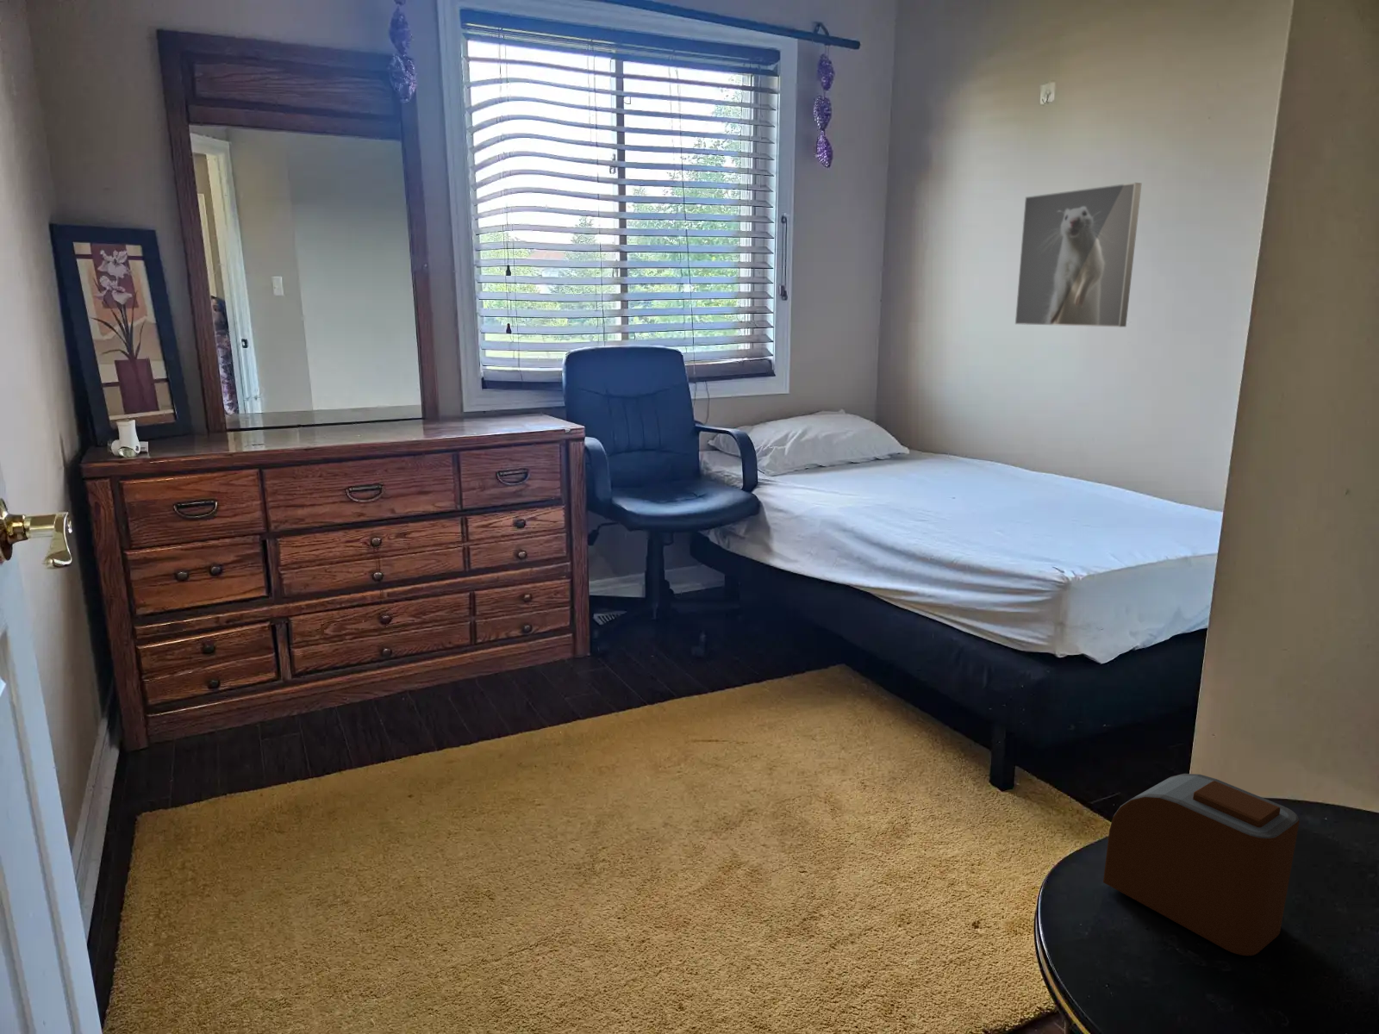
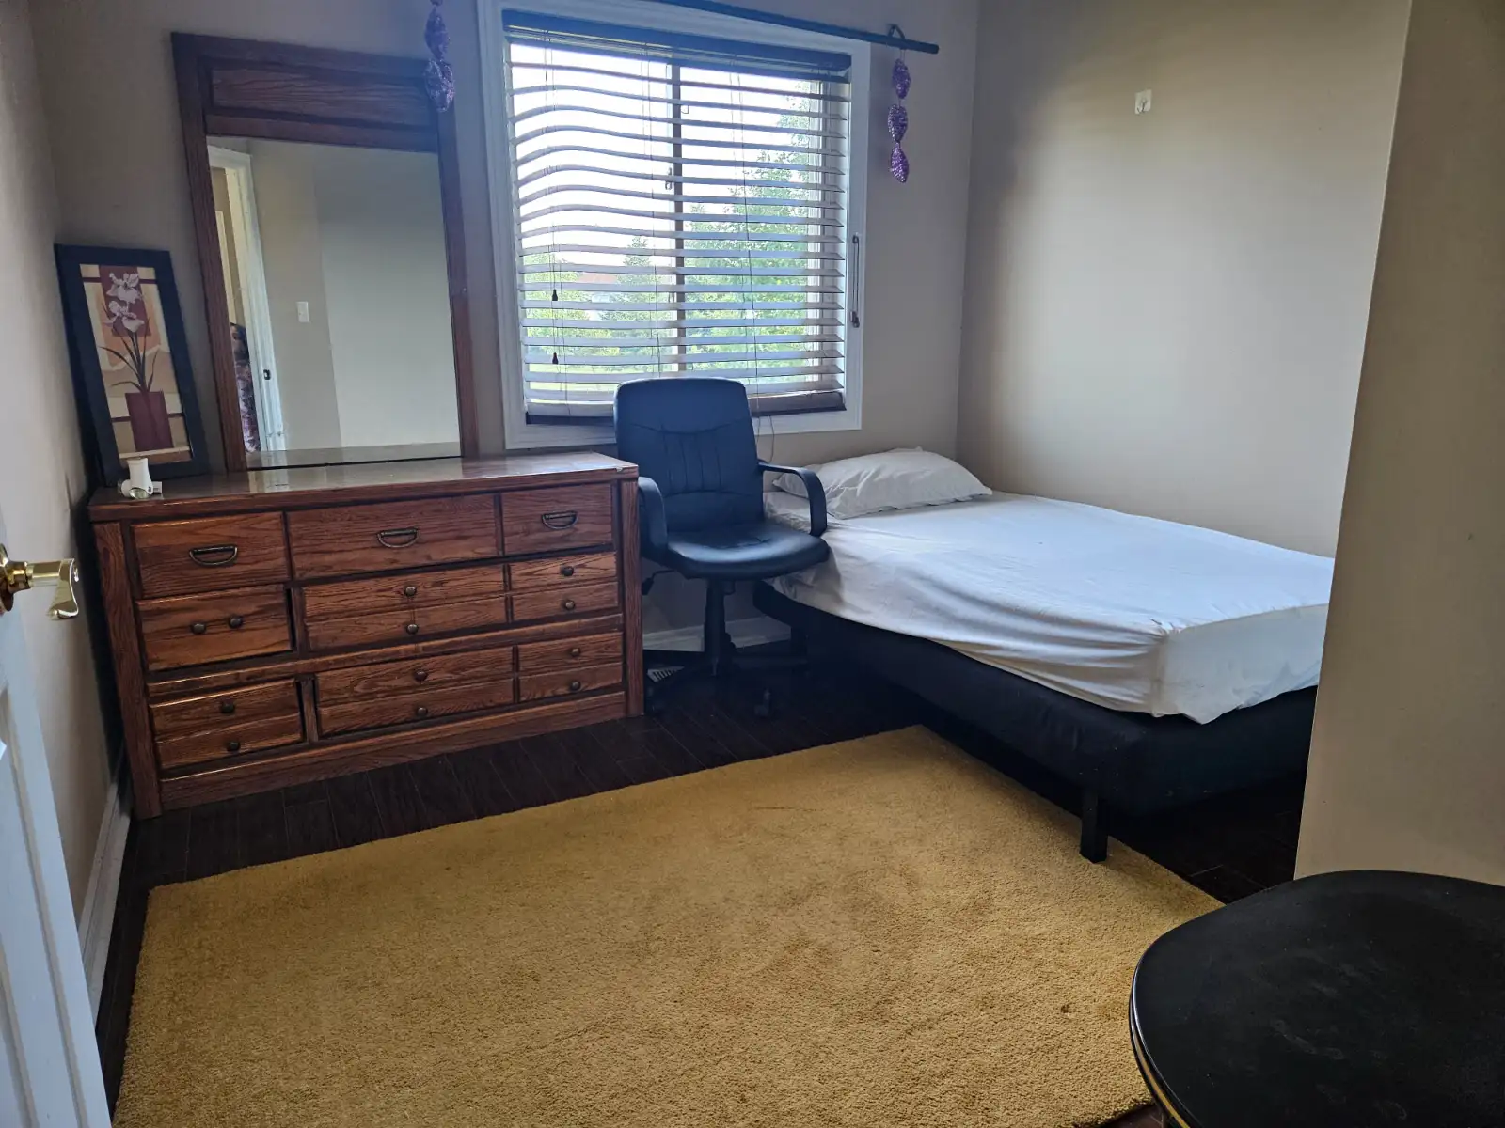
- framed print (1073, 258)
- alarm clock (1200, 847)
